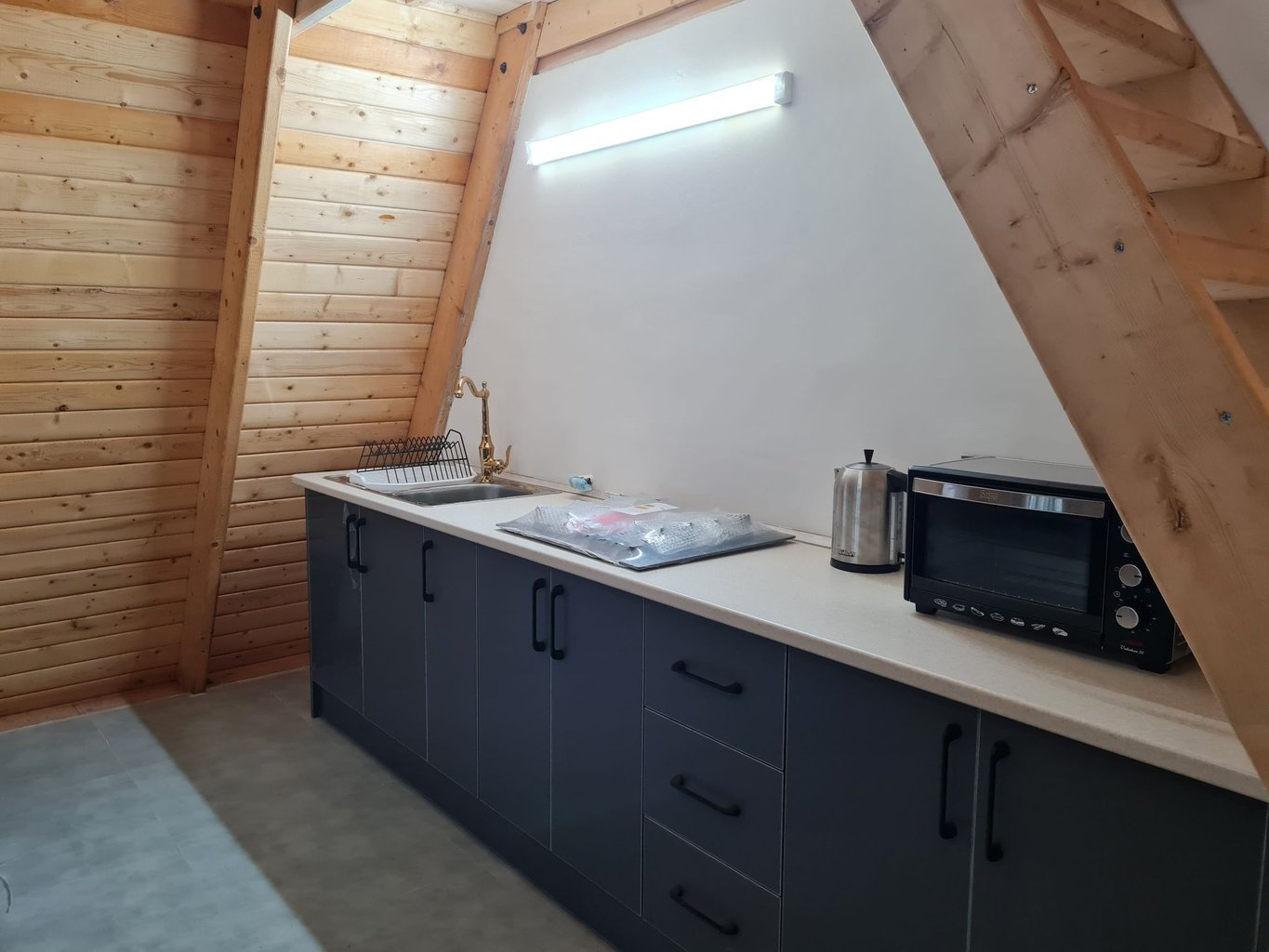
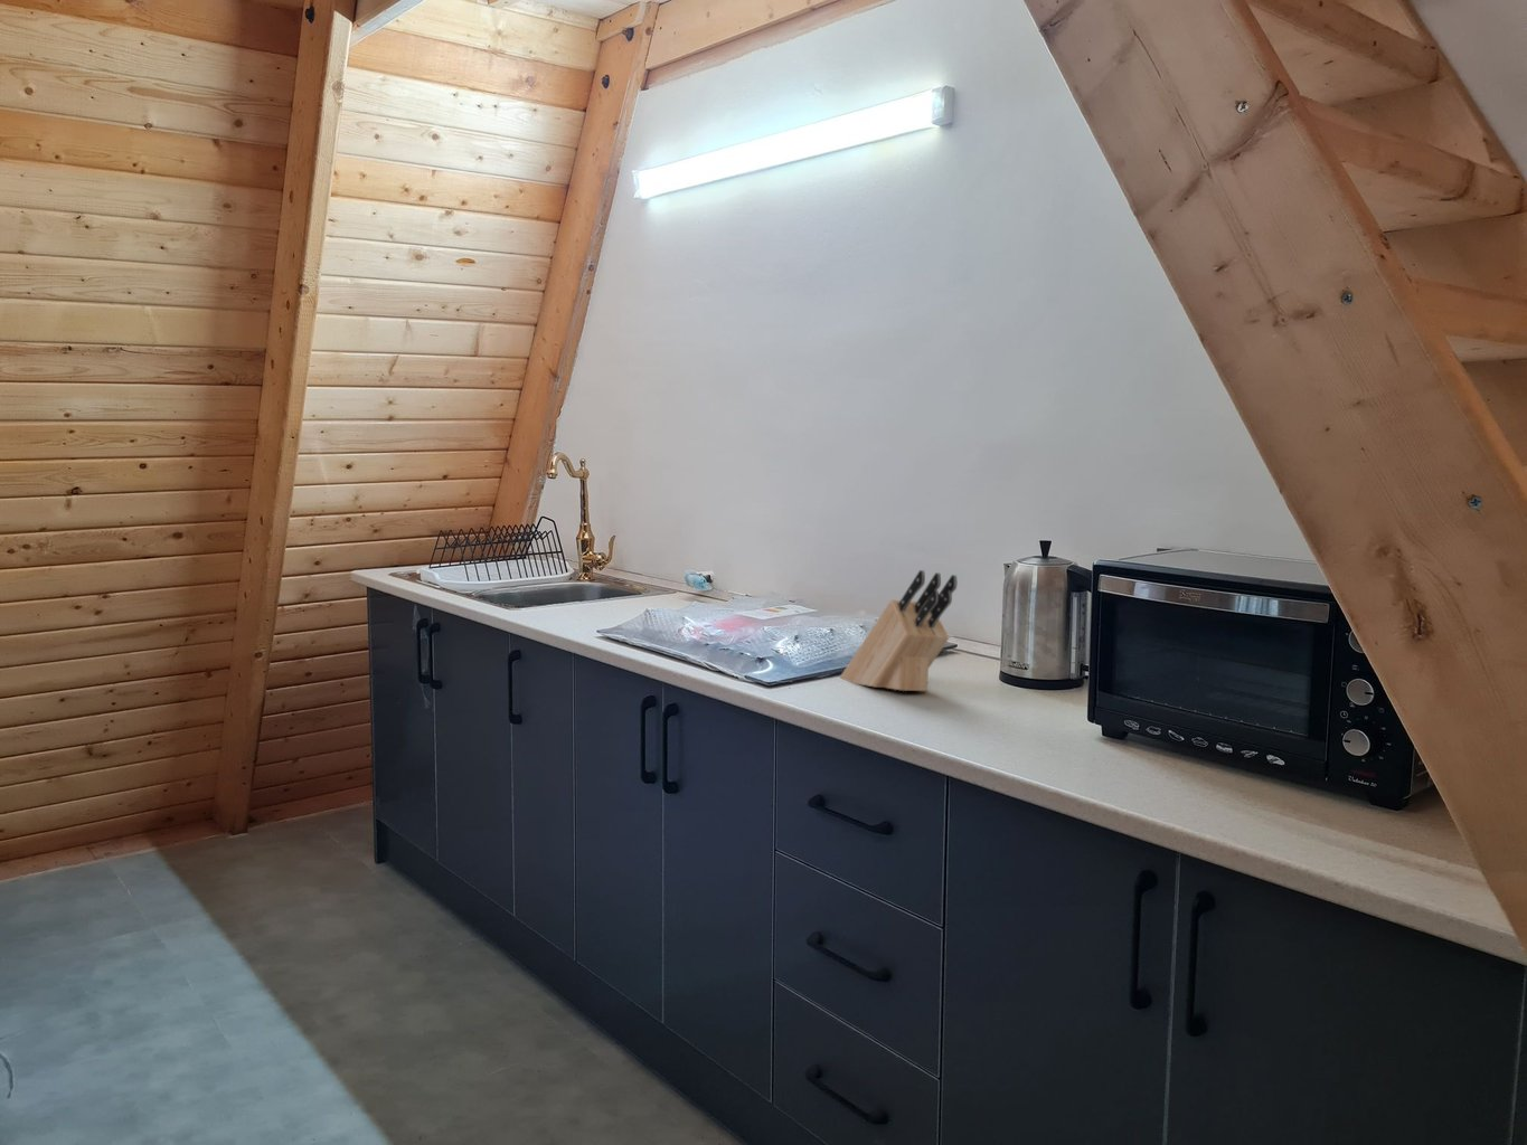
+ knife block (899, 629)
